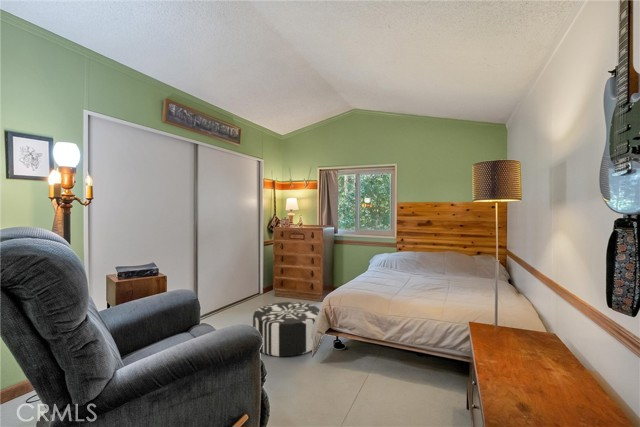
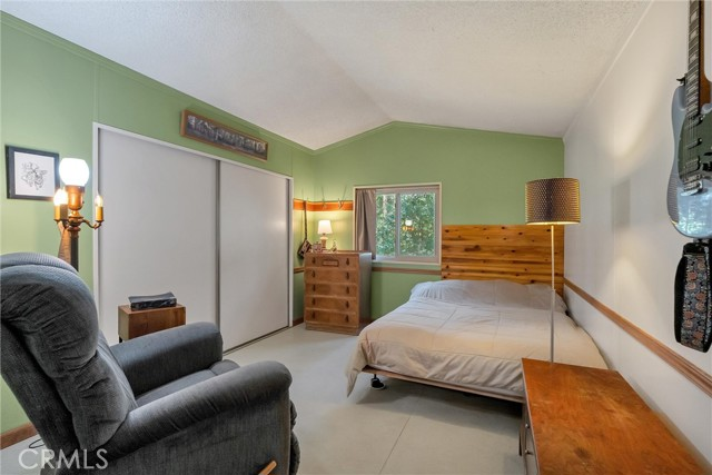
- pouf (287, 326)
